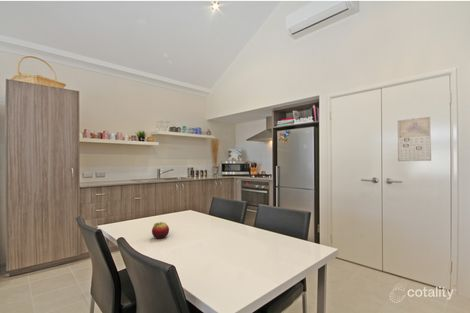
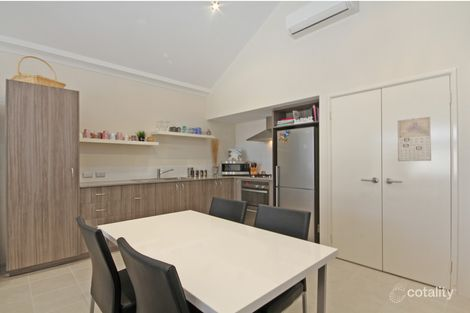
- fruit (160, 229)
